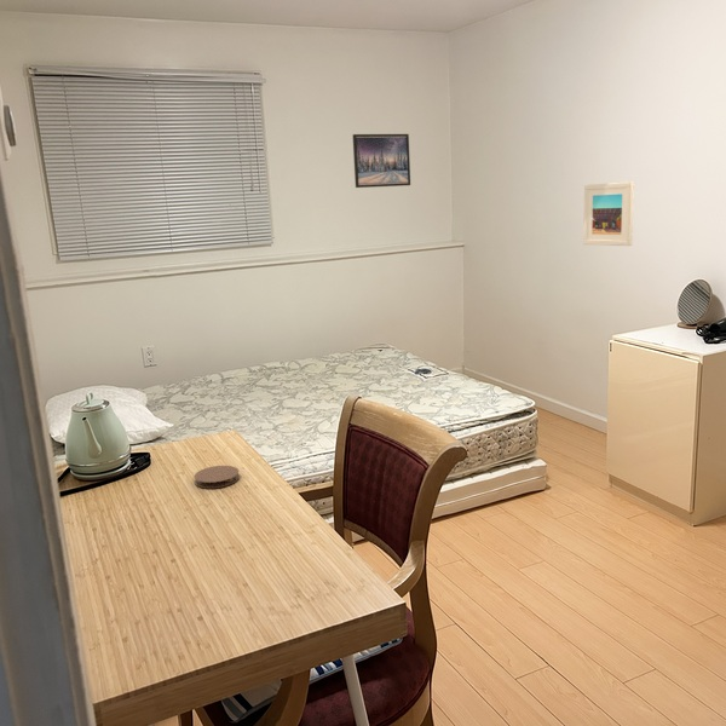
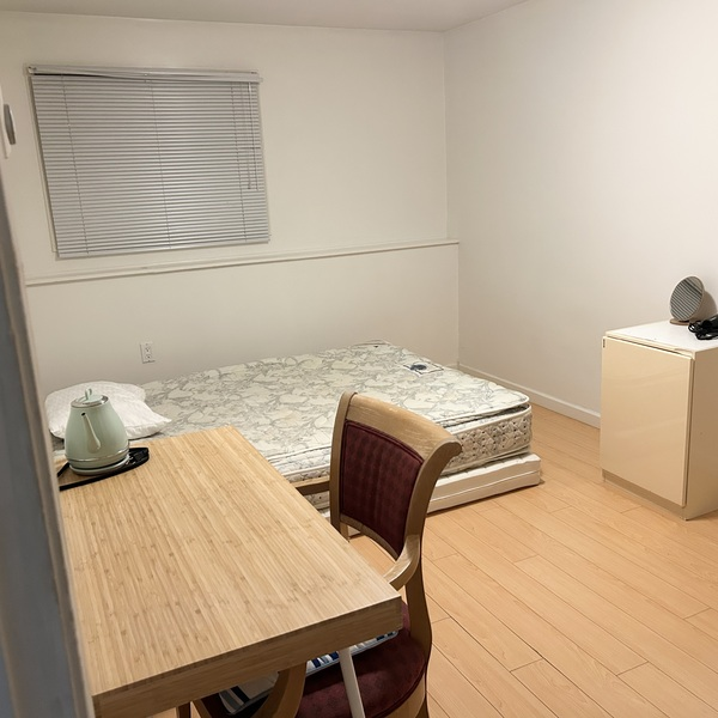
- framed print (607, 214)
- coaster (217, 476)
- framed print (381, 160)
